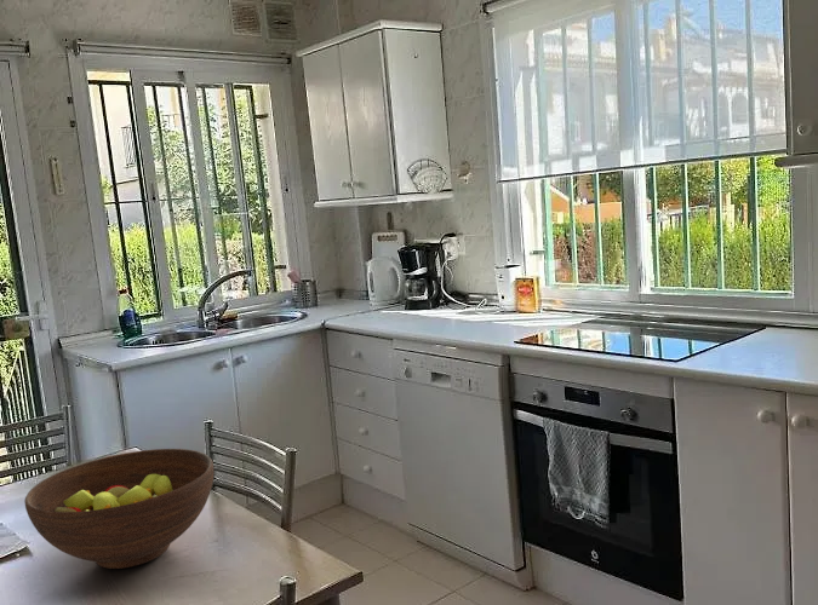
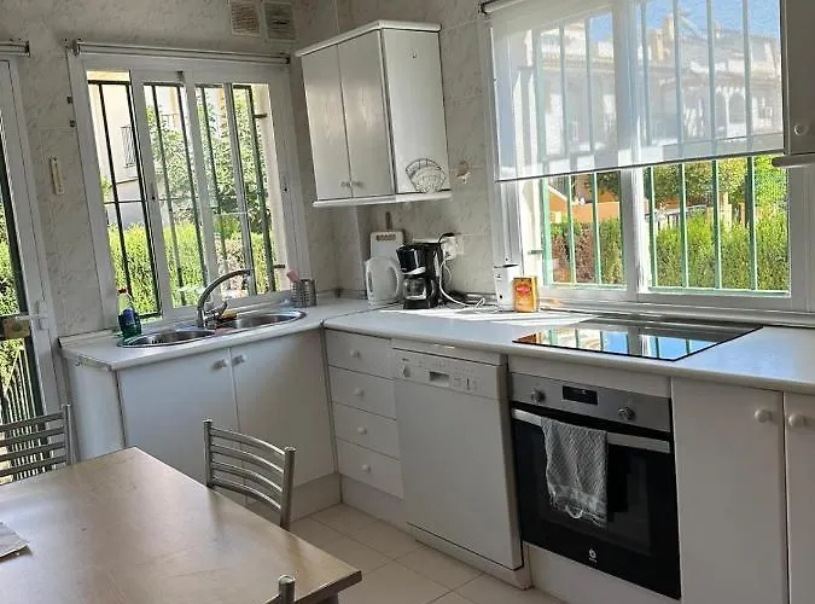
- fruit bowl (127, 515)
